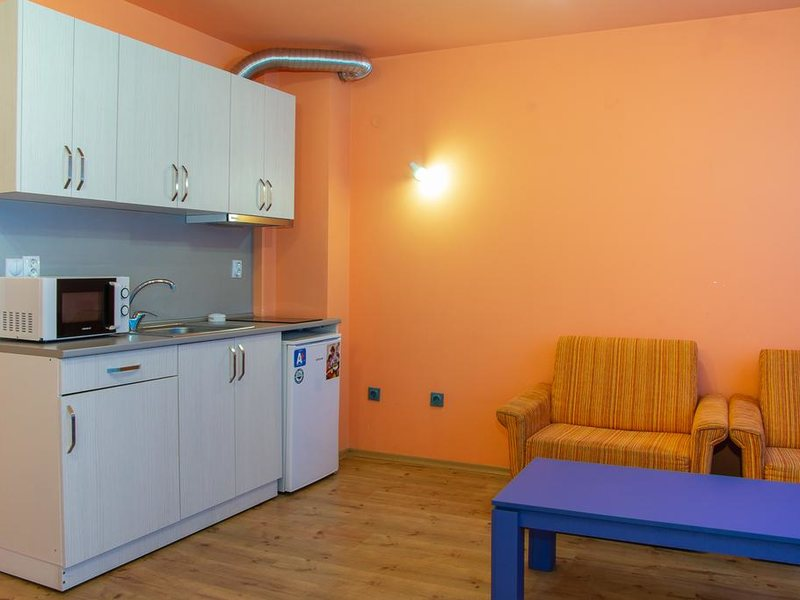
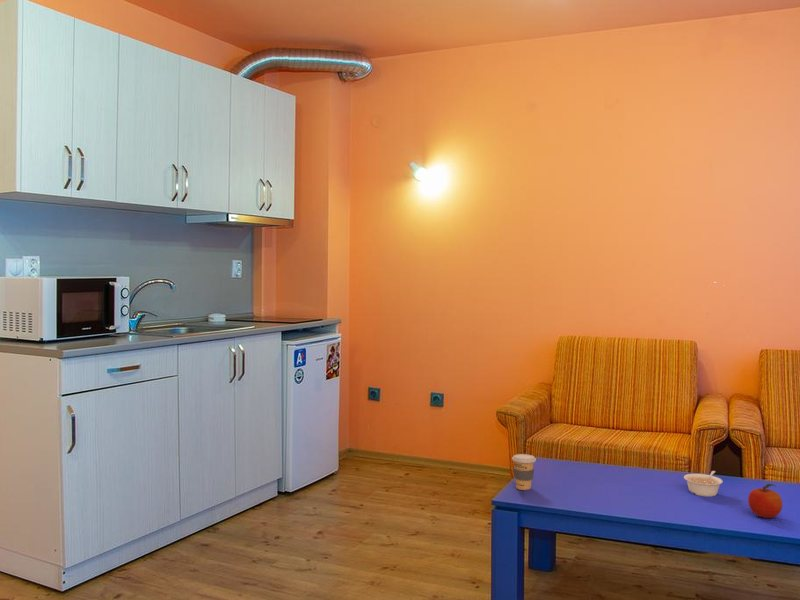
+ coffee cup (523, 472)
+ fruit (764, 499)
+ legume (702, 484)
